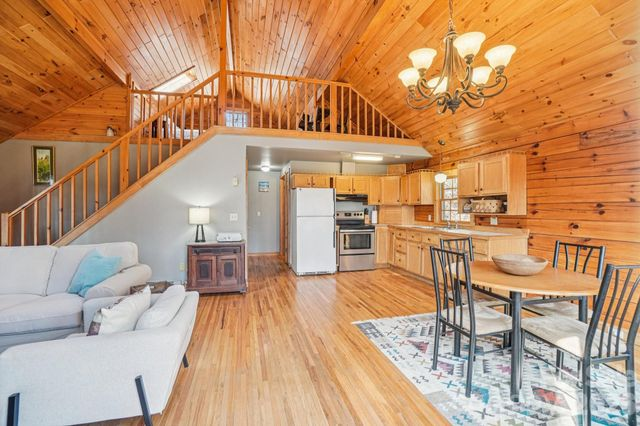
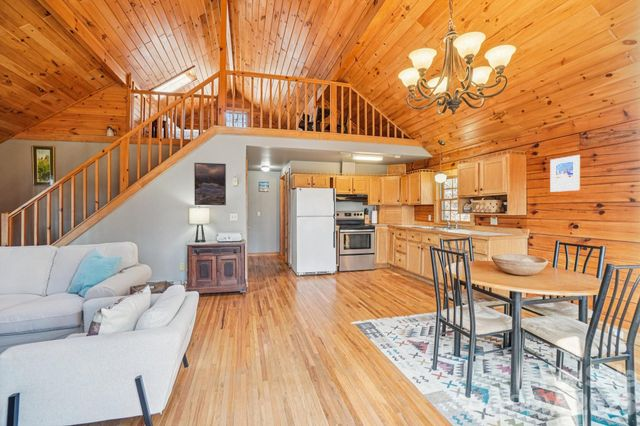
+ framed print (564, 174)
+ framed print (210, 184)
